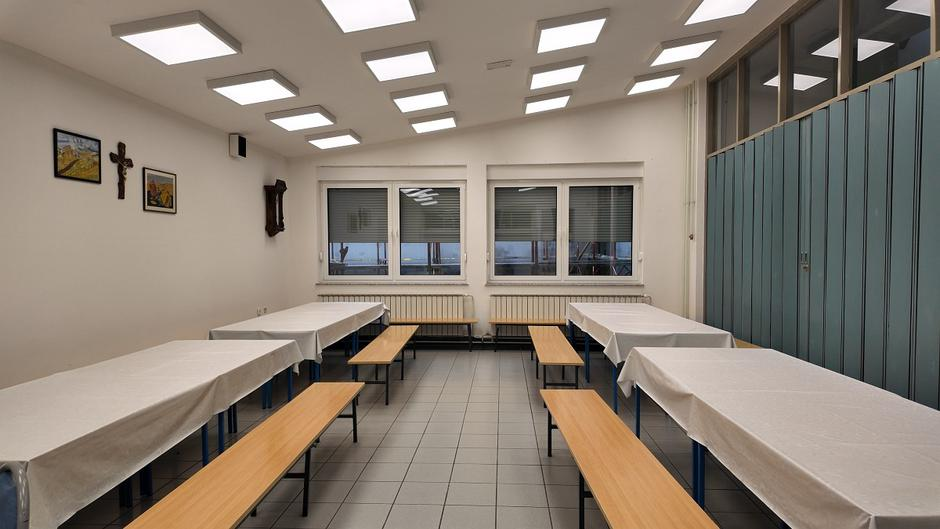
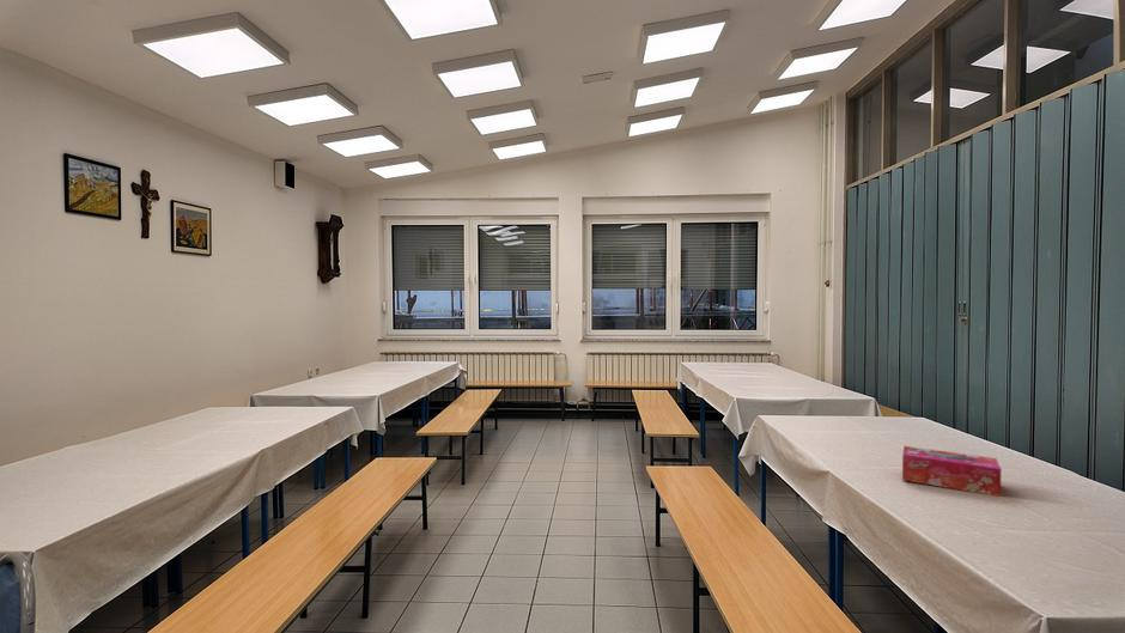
+ tissue box (948, 469)
